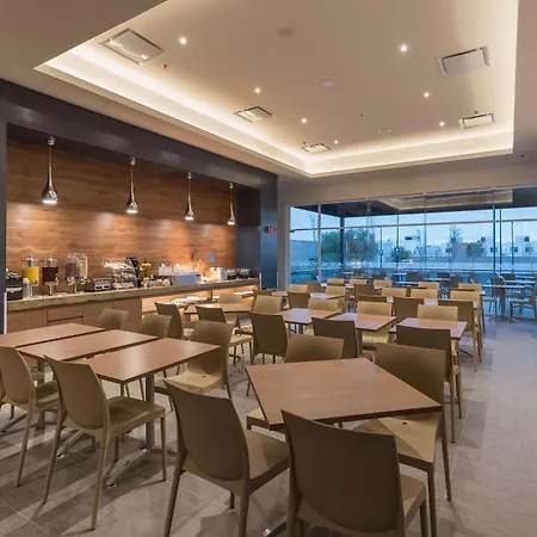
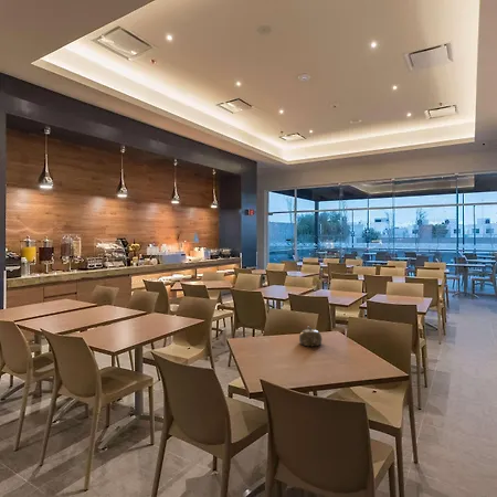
+ teapot (310, 336)
